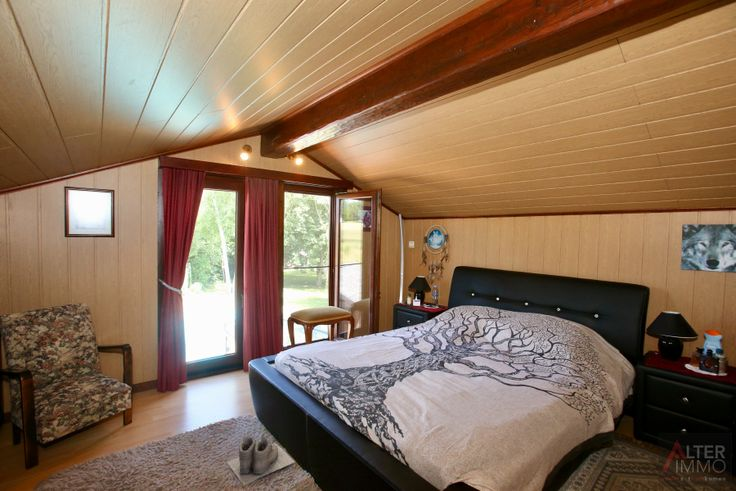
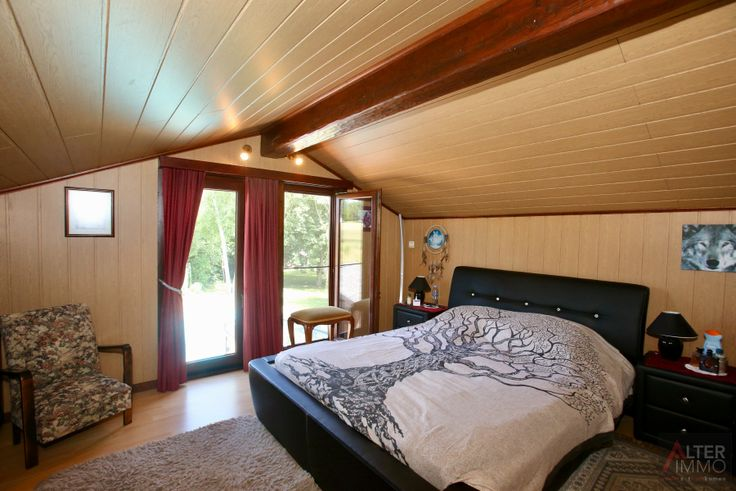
- boots (260, 449)
